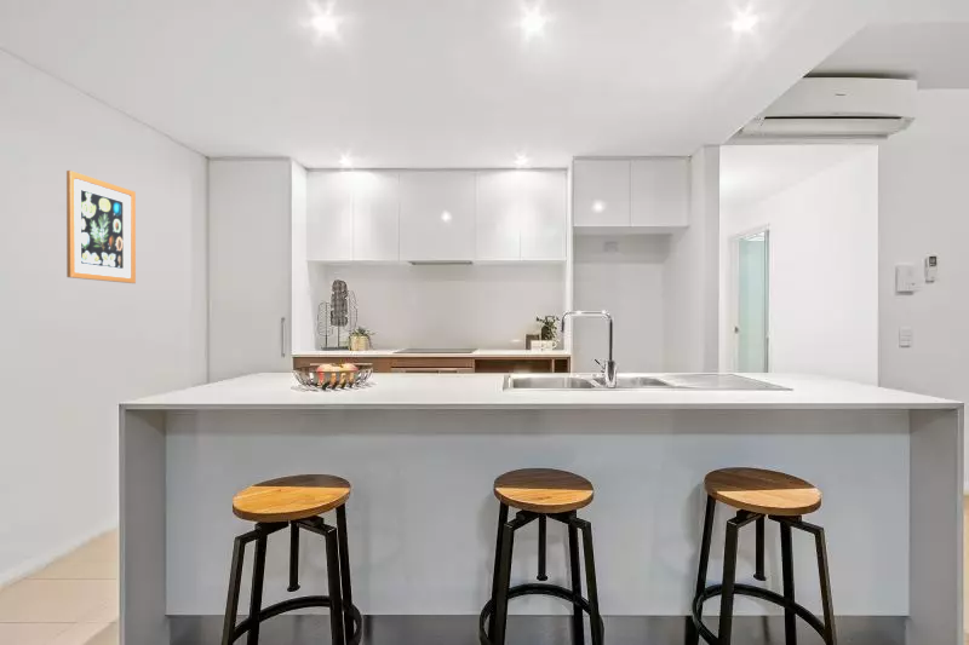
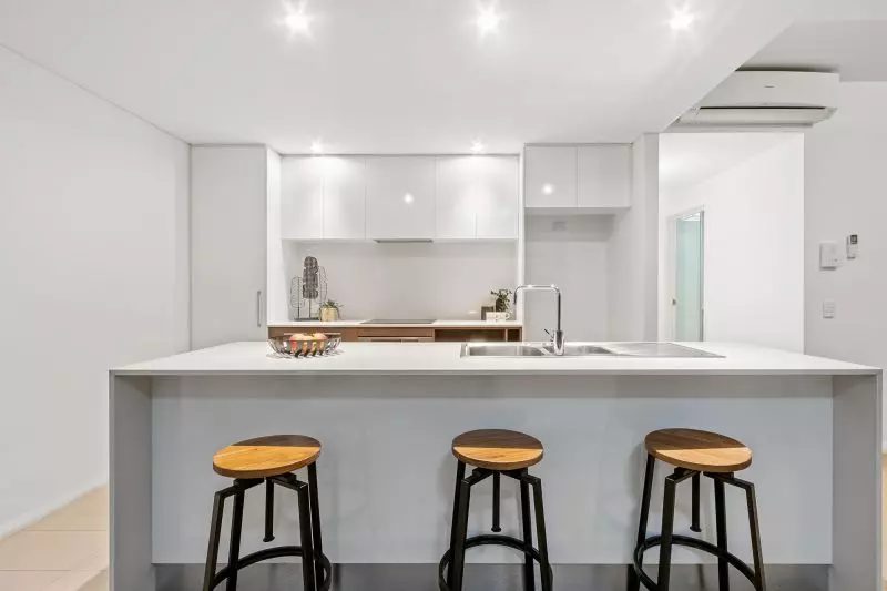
- wall art (103, 231)
